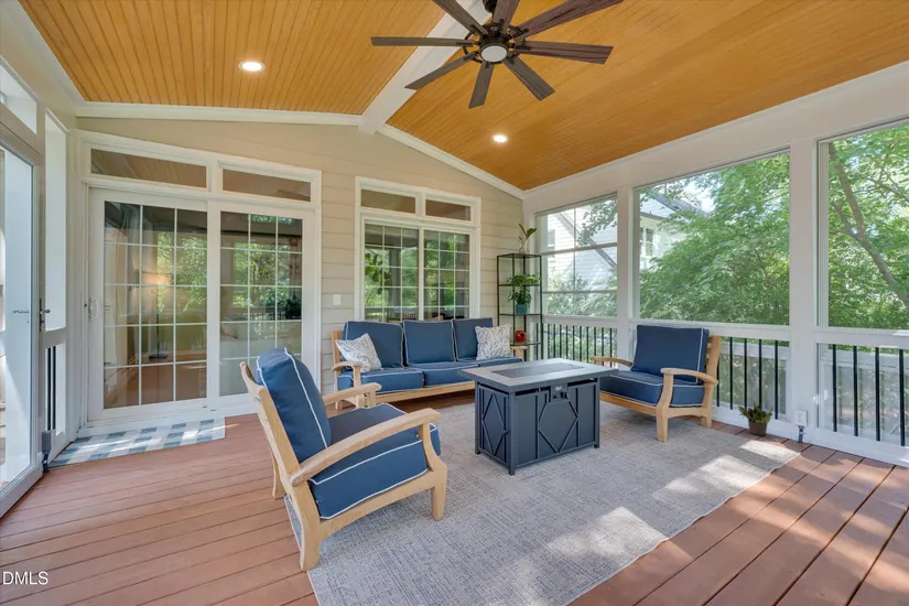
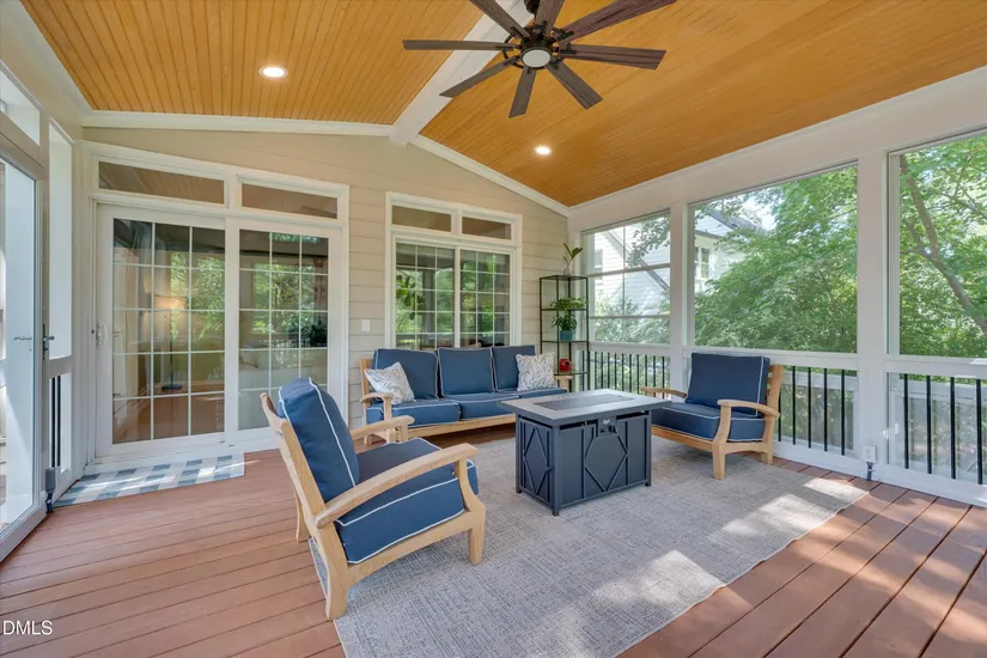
- potted plant (754, 416)
